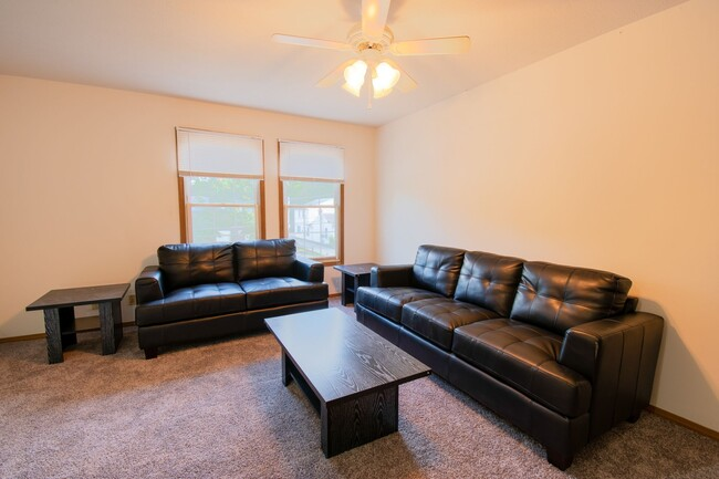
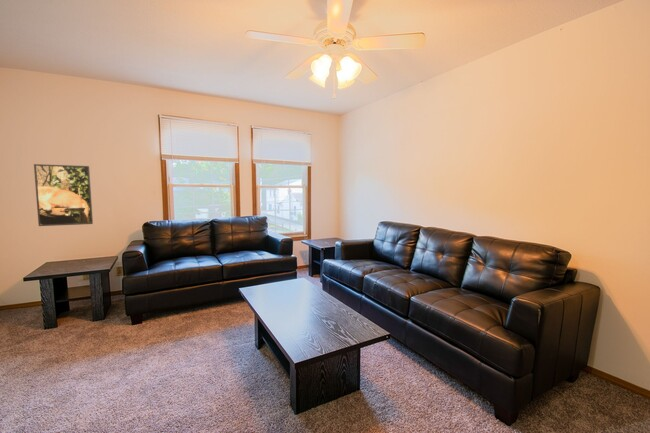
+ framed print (64, 195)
